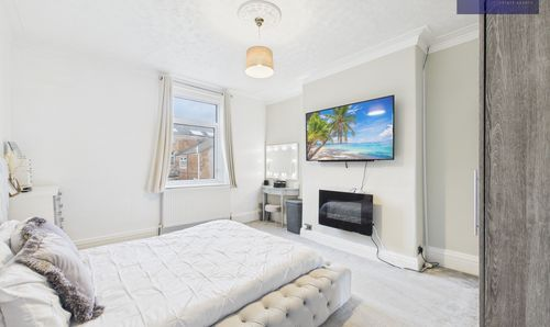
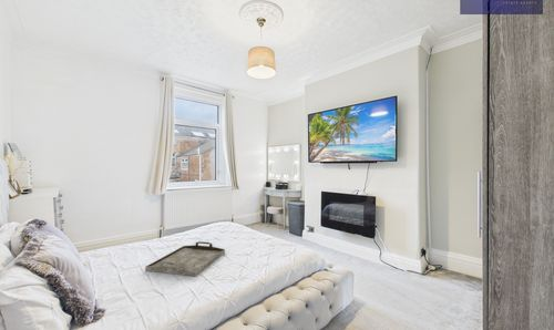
+ serving tray (188, 255)
